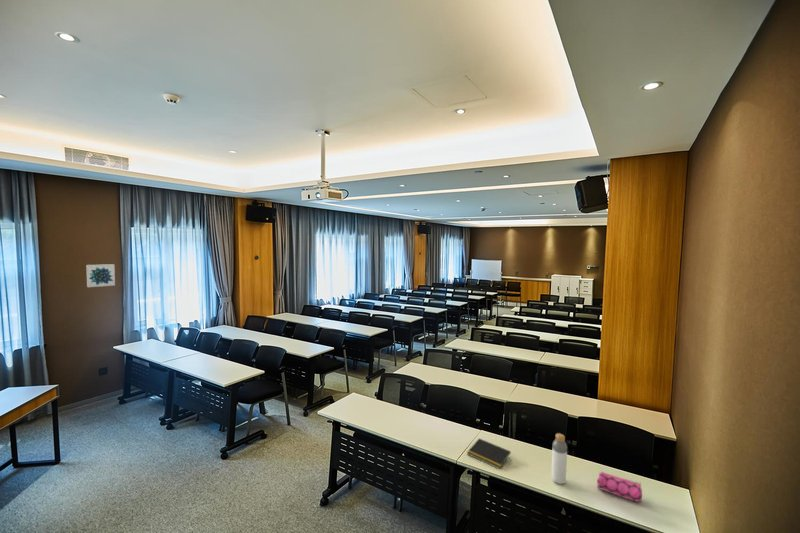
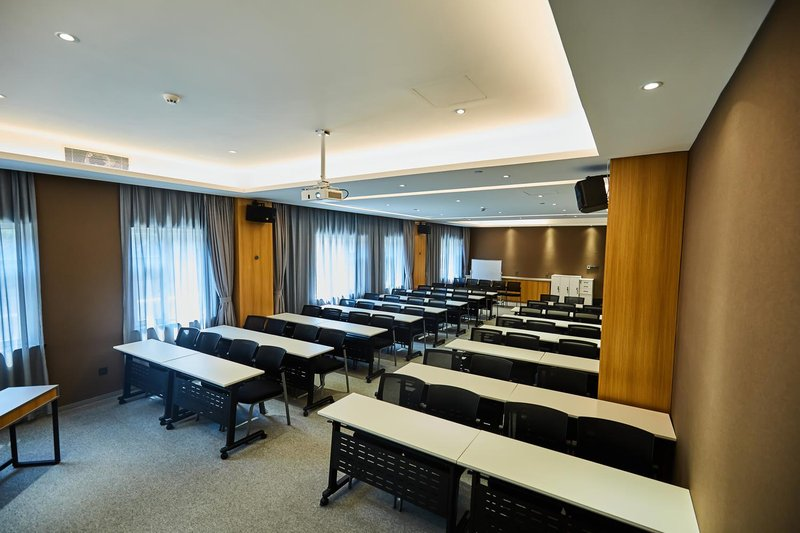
- bottle (559, 458)
- notepad (488, 452)
- wall art (101, 275)
- pencil case (618, 485)
